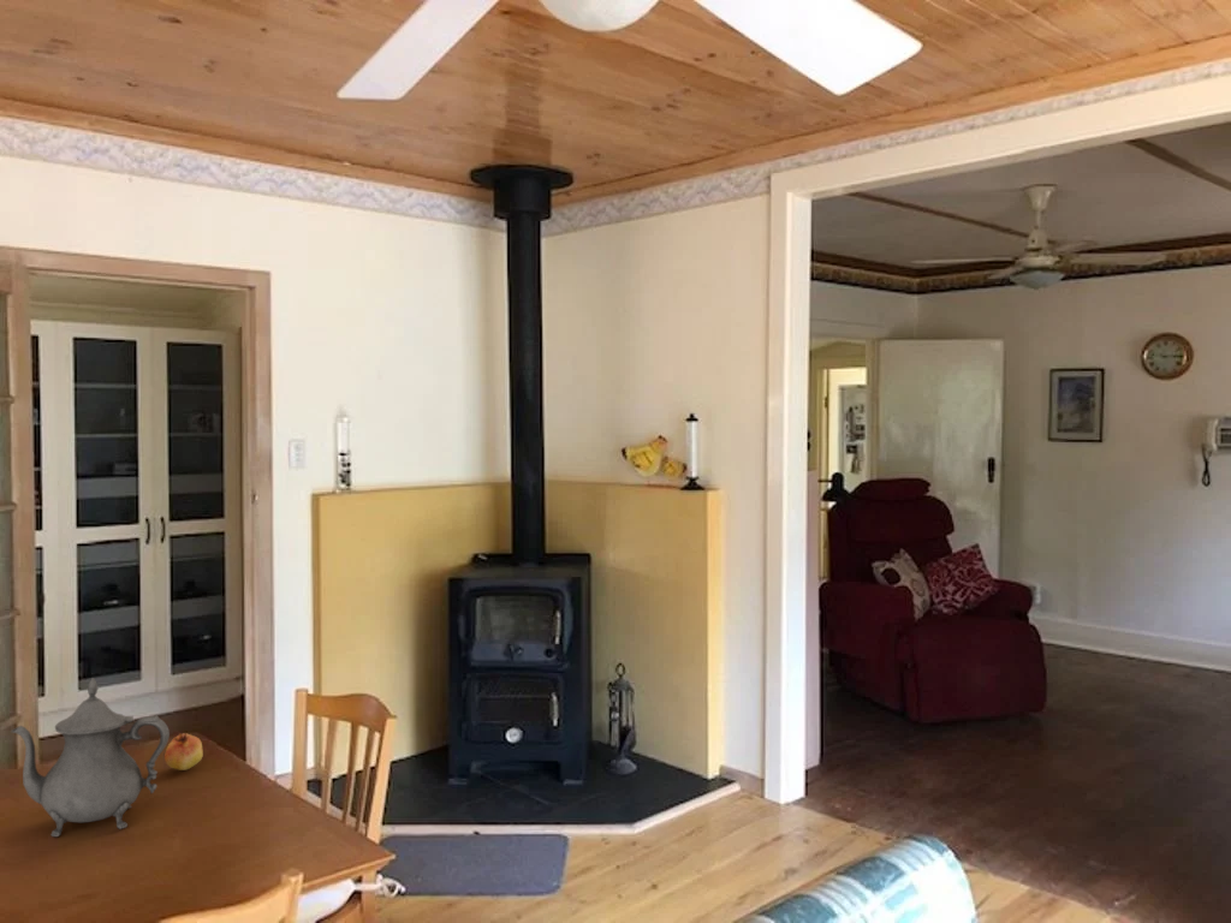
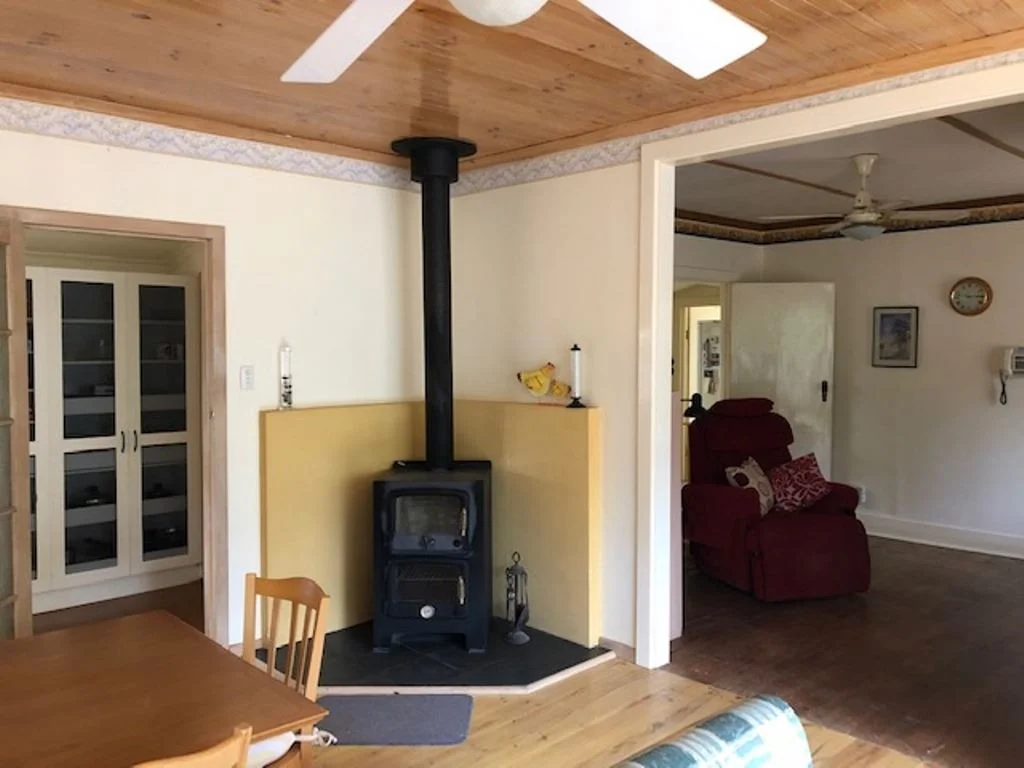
- fruit (184, 749)
- teapot (91, 749)
